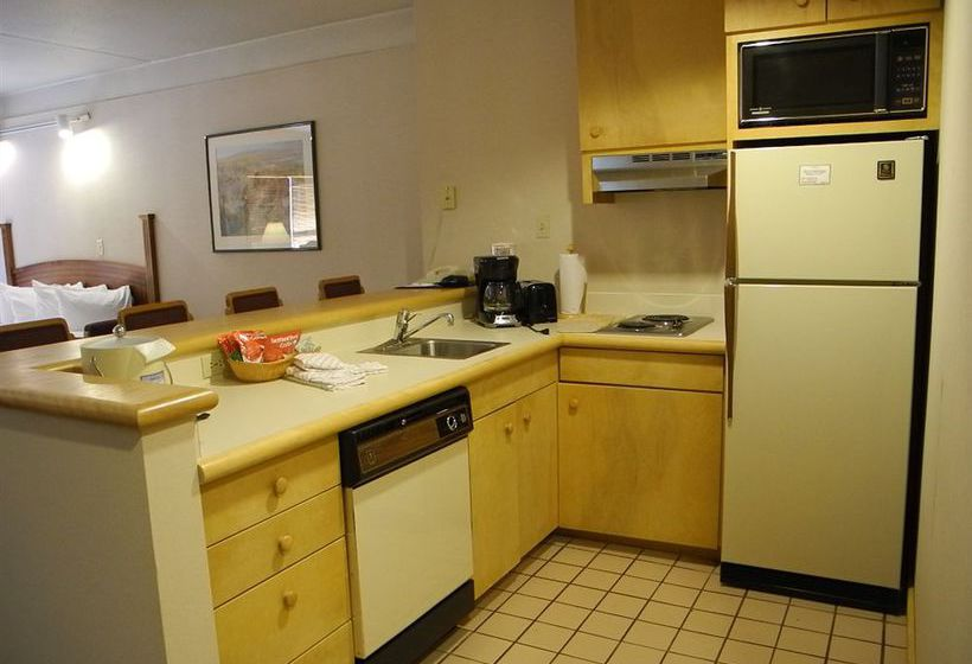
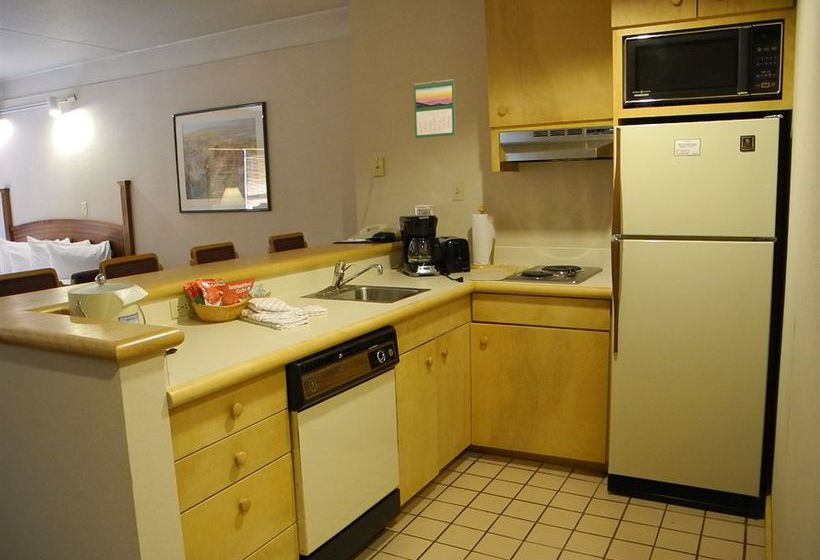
+ calendar (434, 108)
